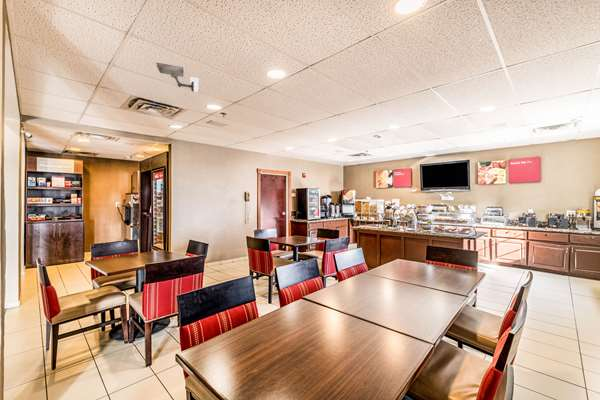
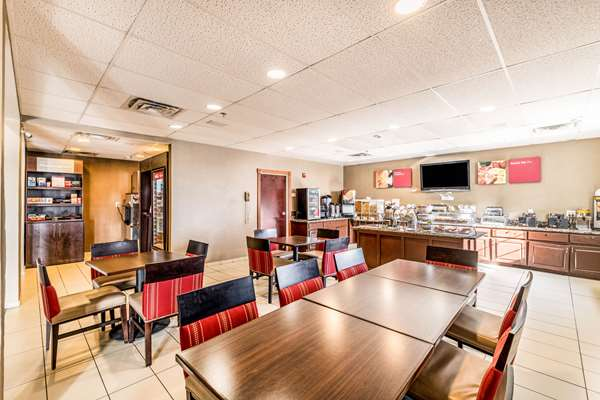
- security camera (178, 81)
